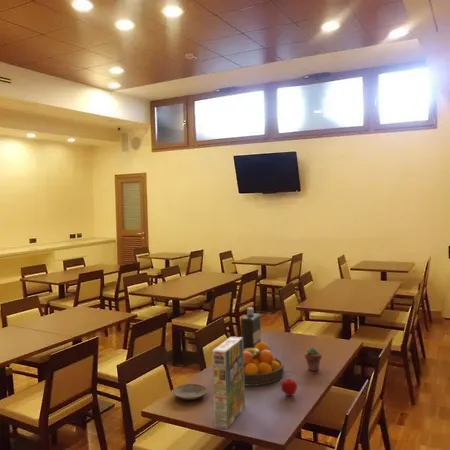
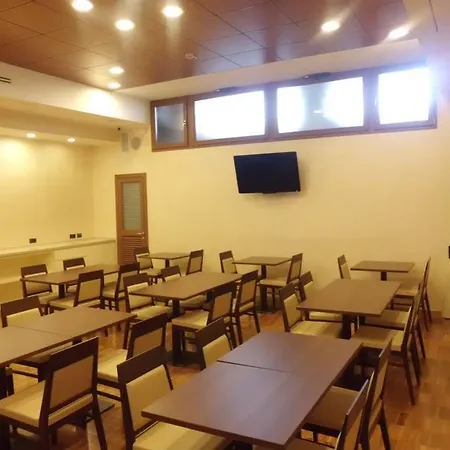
- potted succulent (313, 358)
- bottle (250, 327)
- cereal box (229, 380)
- fruit bowl (251, 359)
- plate (190, 393)
- apple (289, 387)
